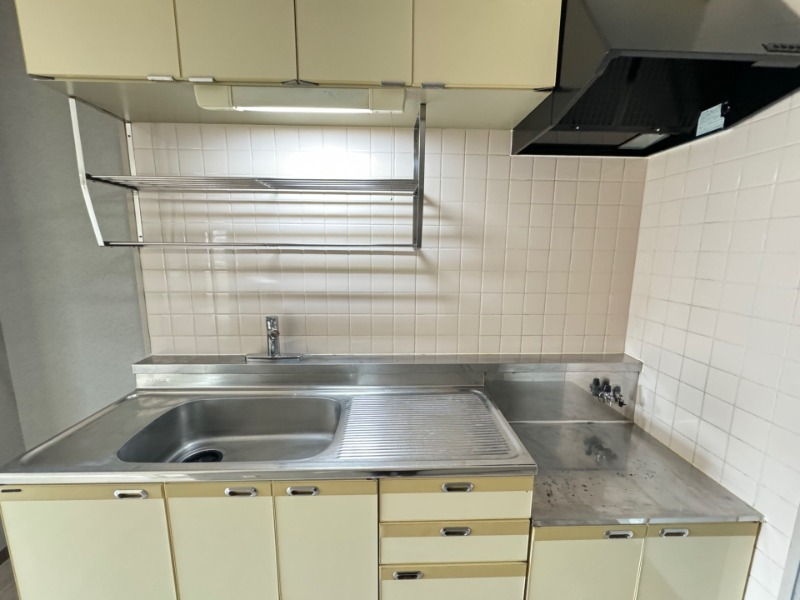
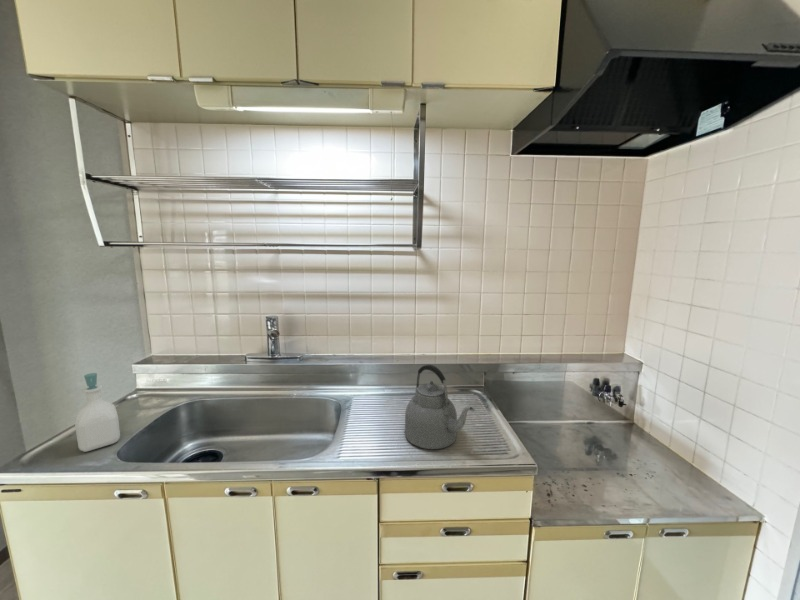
+ soap bottle (95, 409)
+ kettle (440, 405)
